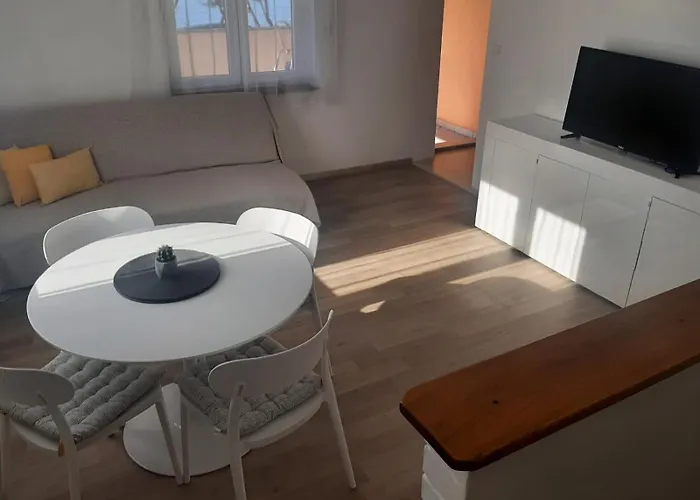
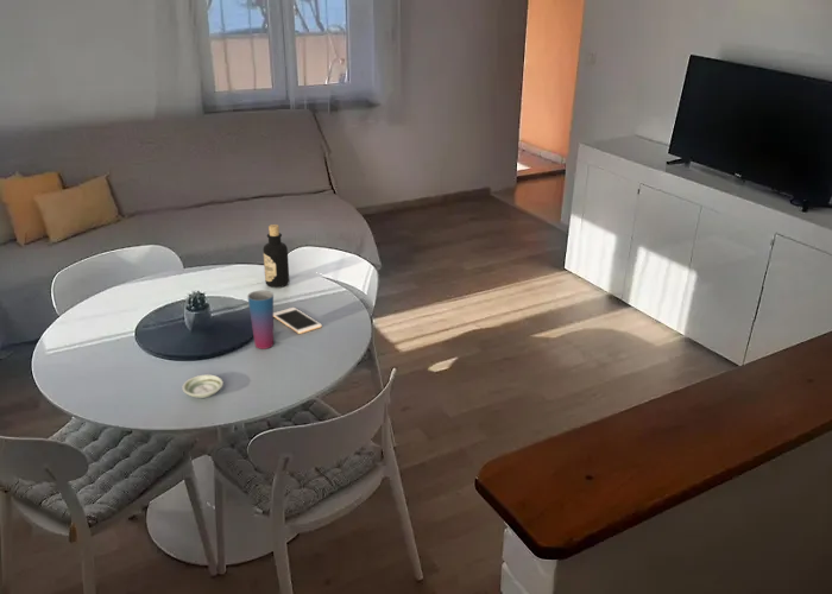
+ cell phone (296, 320)
+ bottle (275, 254)
+ cup (261, 320)
+ saucer (202, 388)
